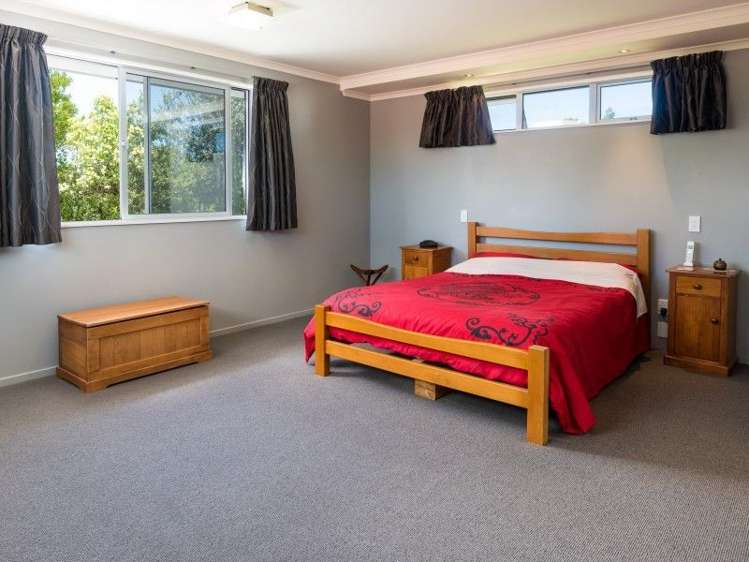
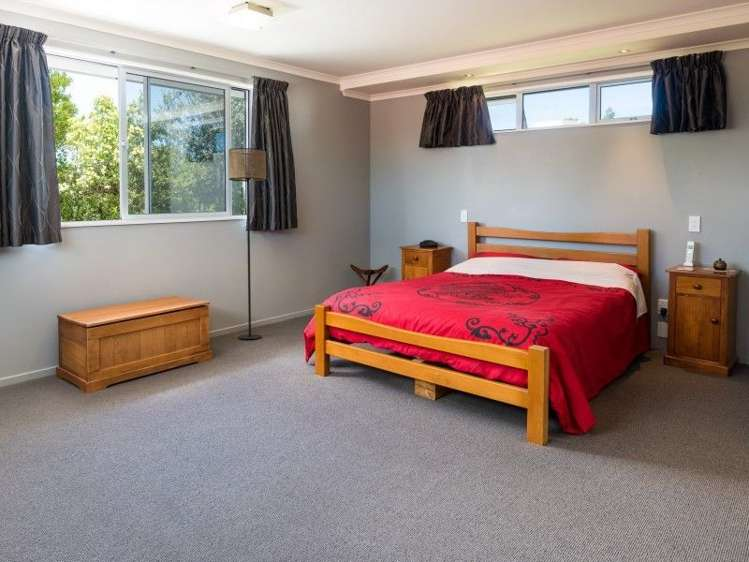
+ floor lamp (248, 245)
